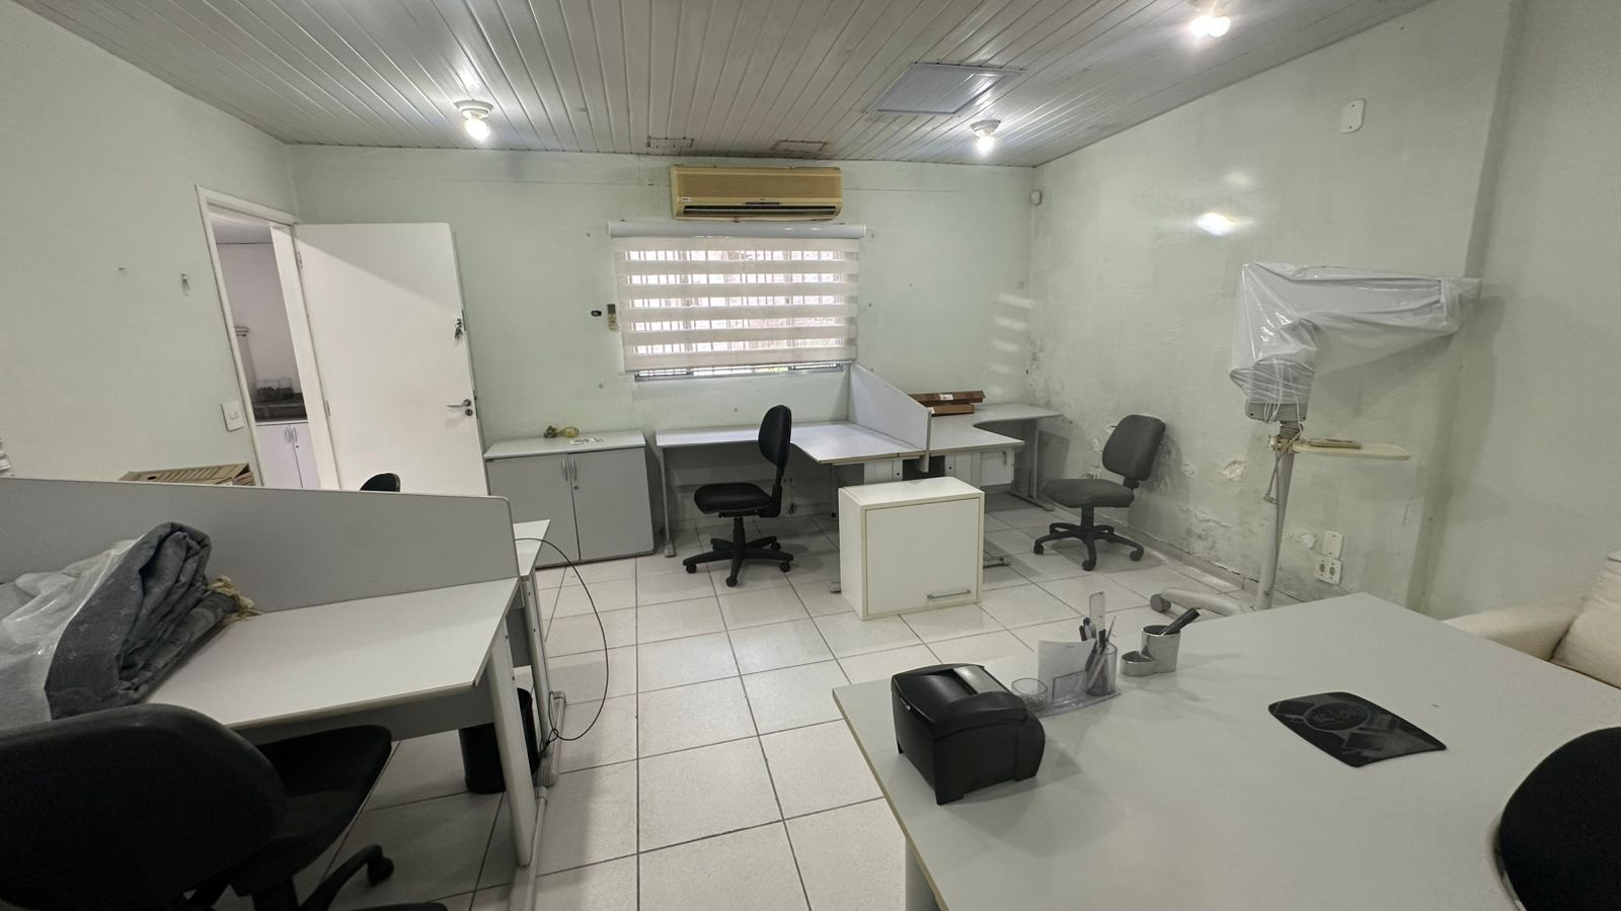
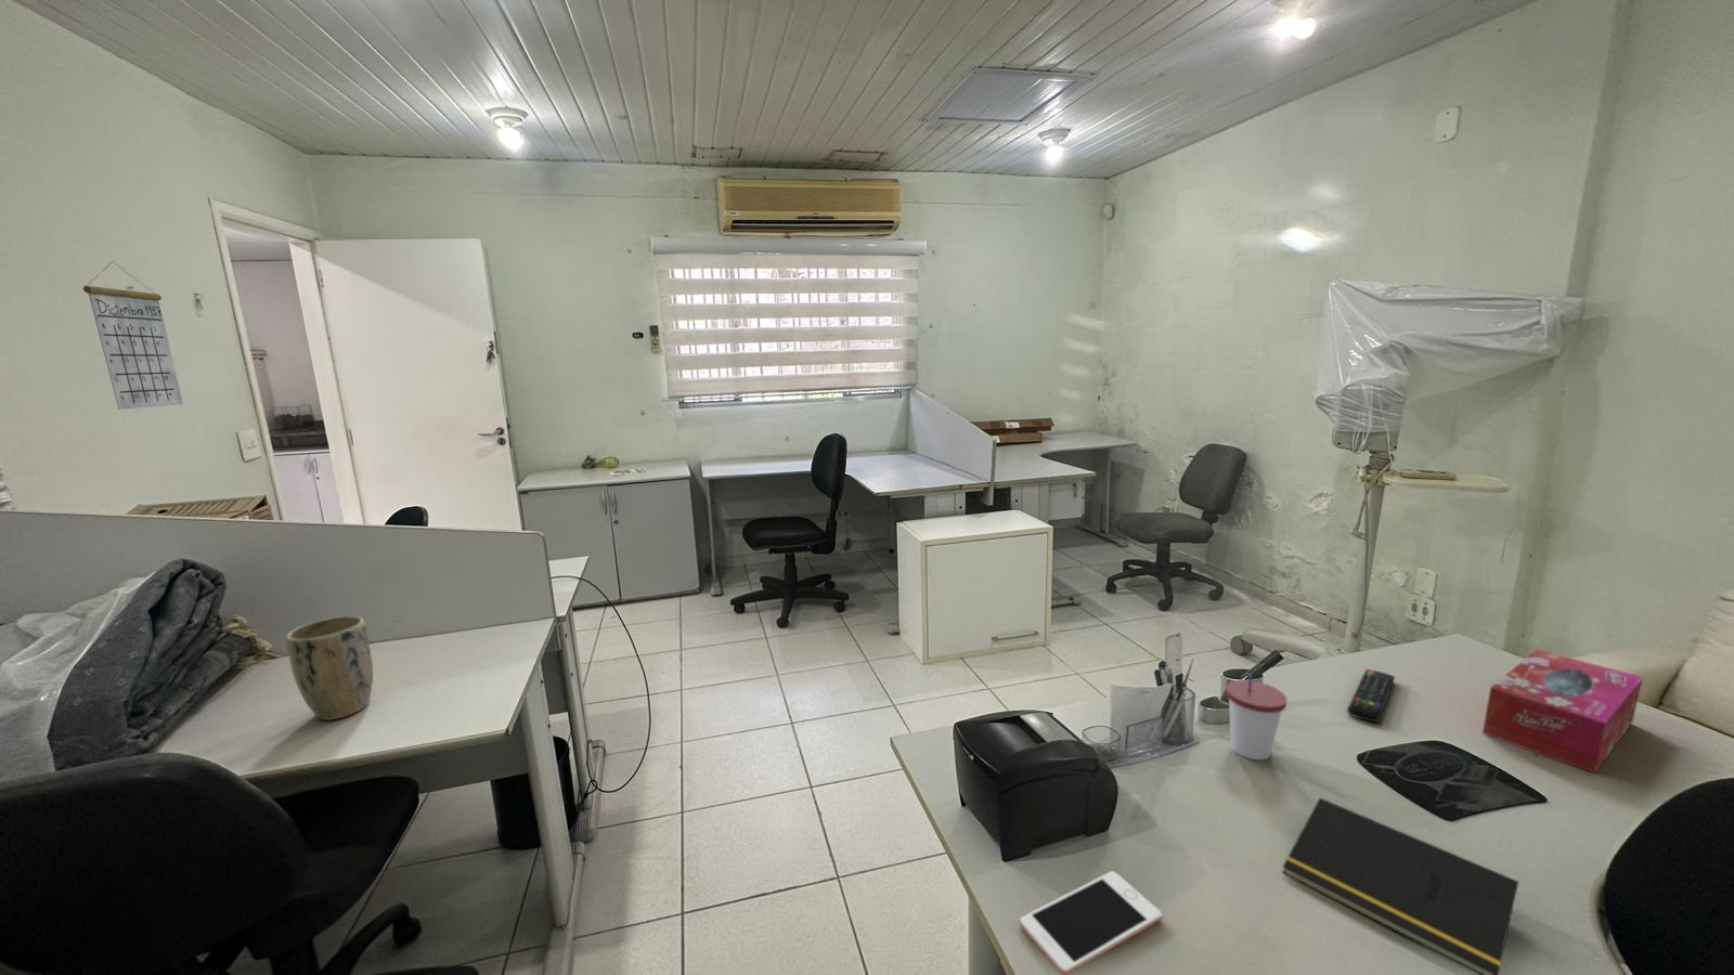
+ calendar (135, 335)
+ notepad (1395, 876)
+ plant pot (333, 668)
+ cup (1253, 714)
+ cell phone (1090, 919)
+ tissue box (1561, 705)
+ remote control (1372, 693)
